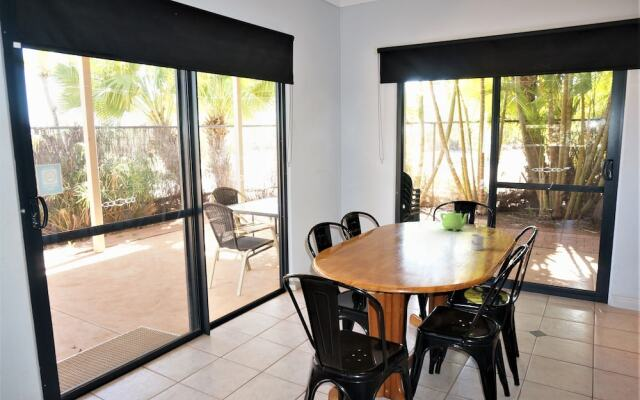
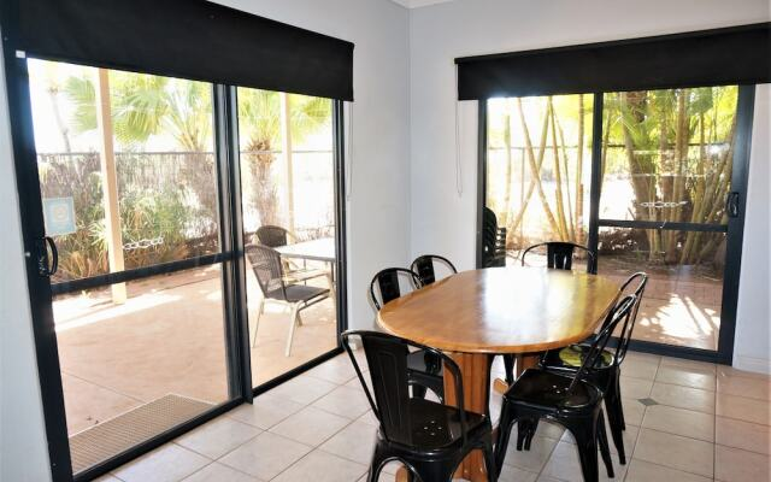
- teapot (455, 220)
- mug (479, 242)
